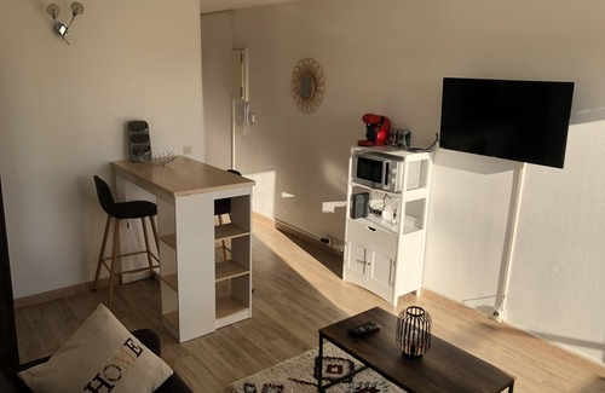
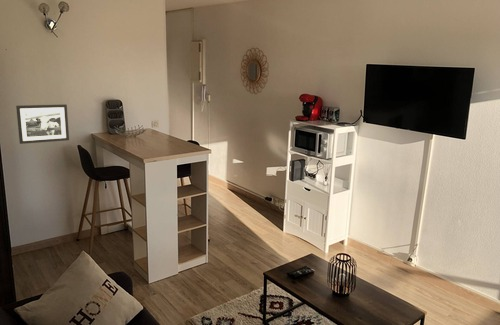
+ picture frame (43, 123)
